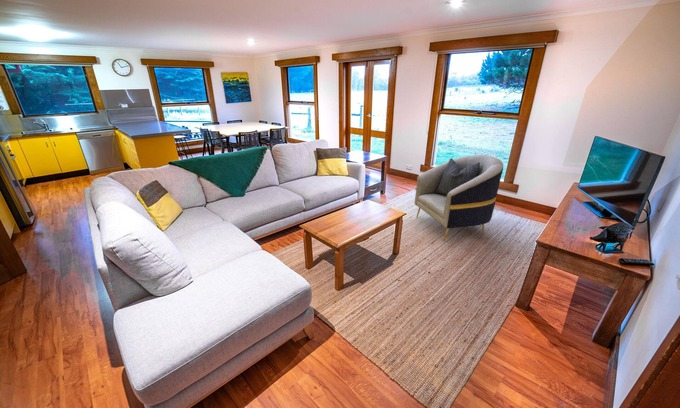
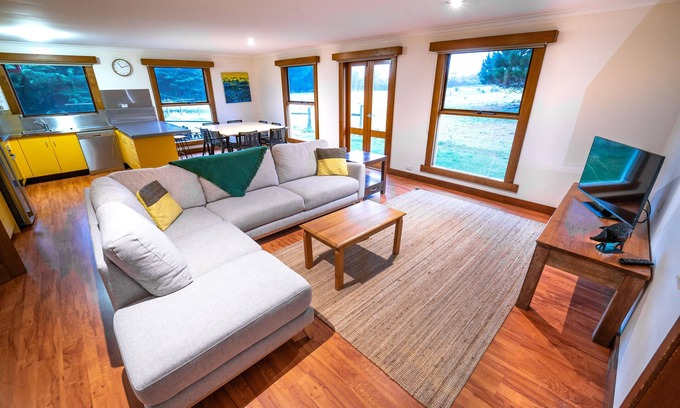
- armchair (459, 192)
